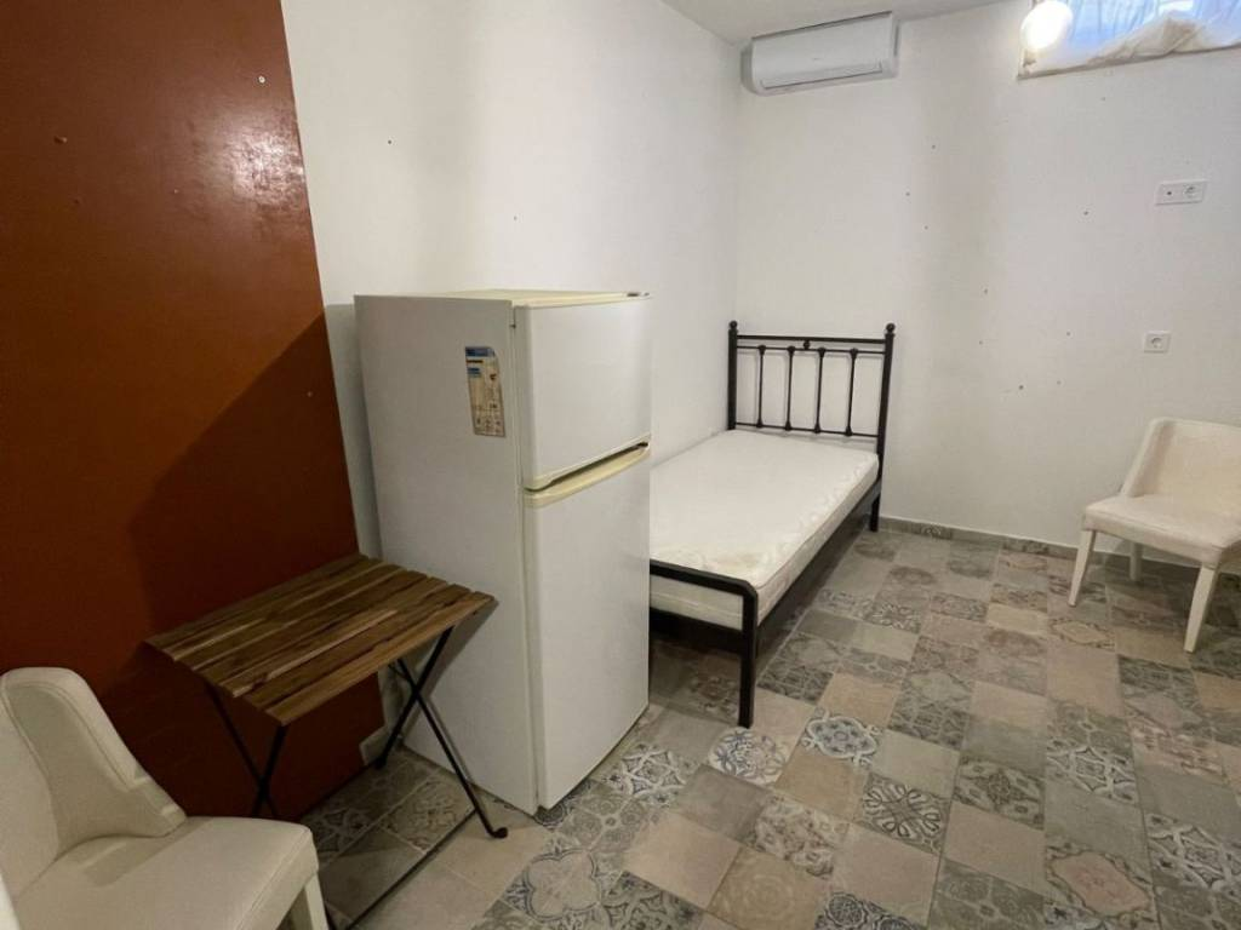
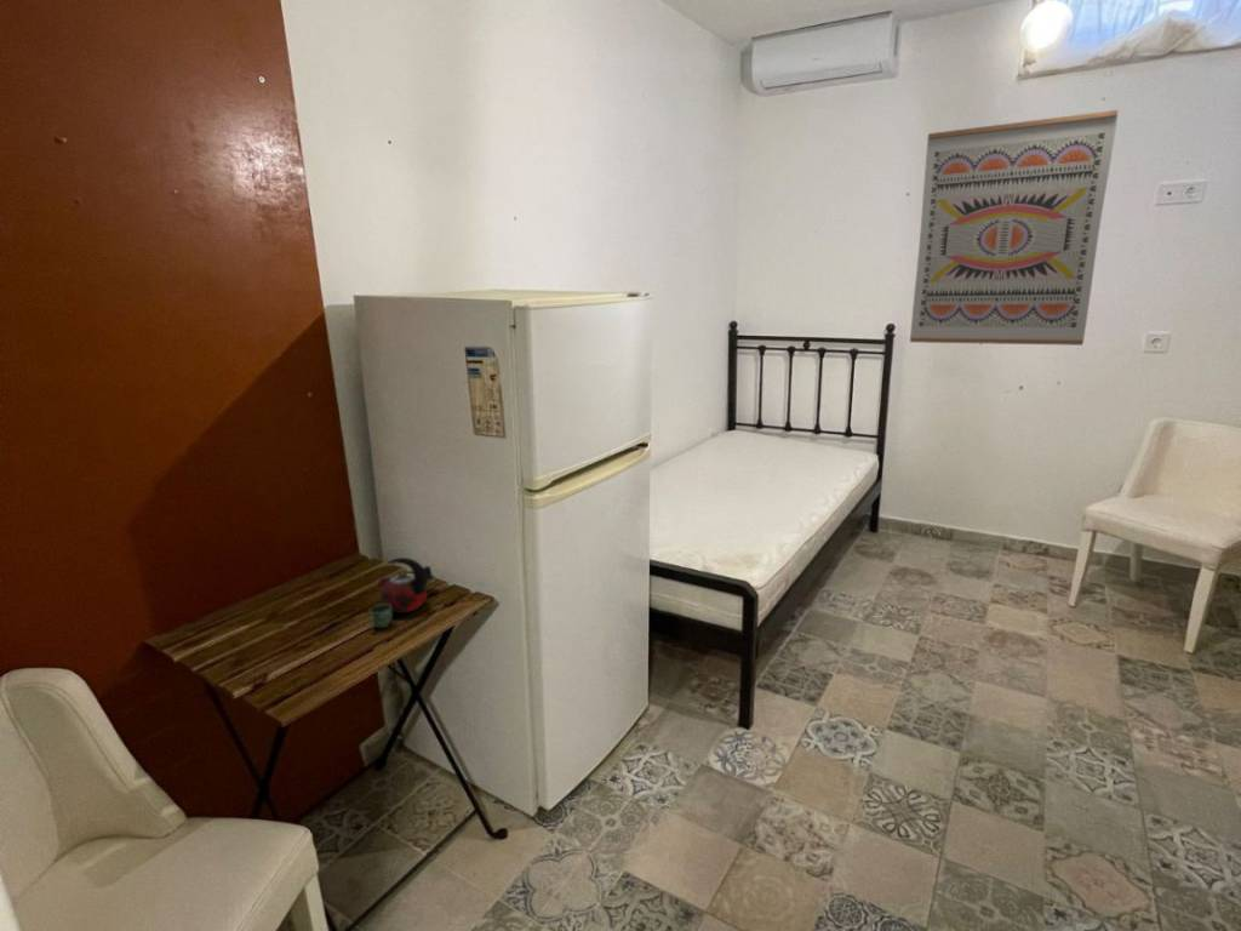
+ kettle (401, 584)
+ wall art (1003, 236)
